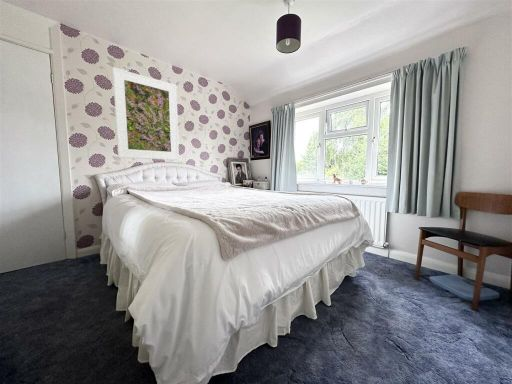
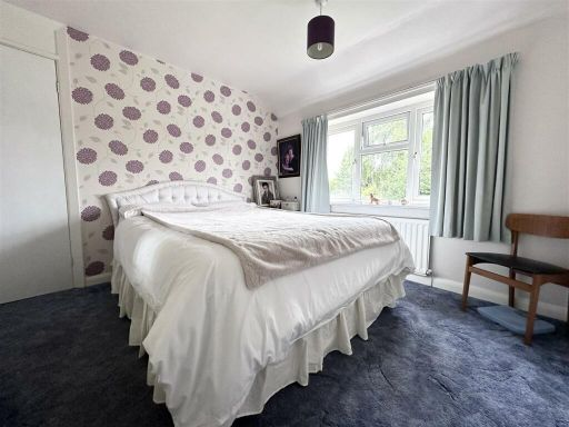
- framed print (149, 118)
